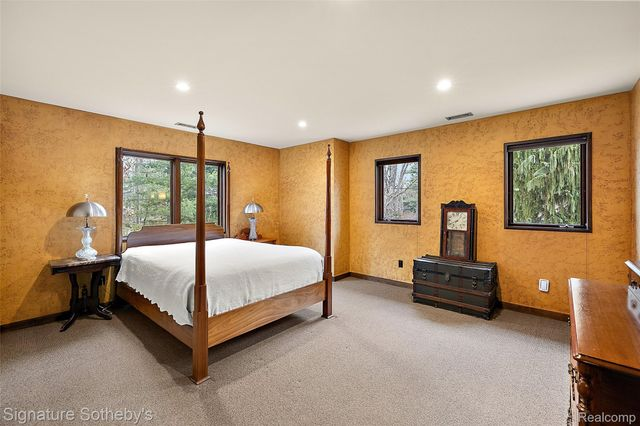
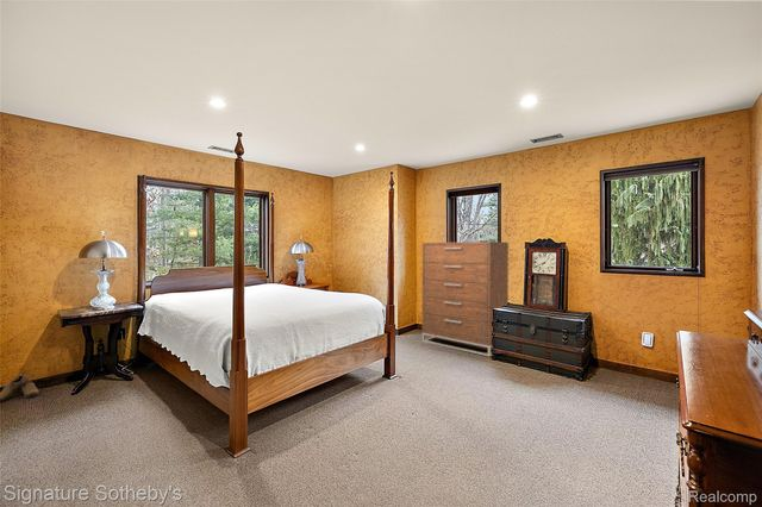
+ dresser (463, 293)
+ shoe (15, 386)
